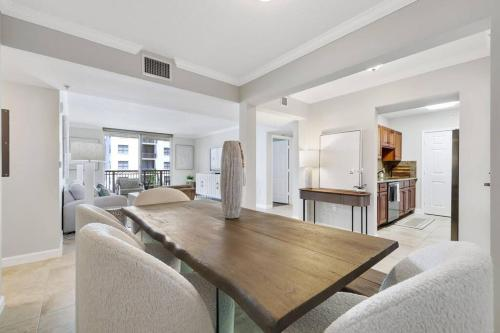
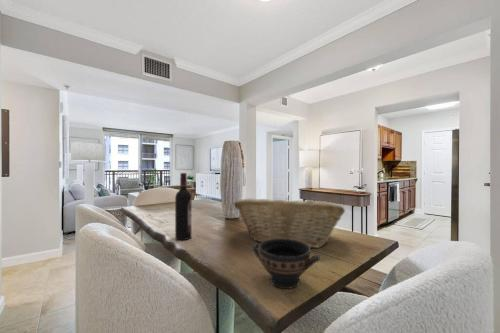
+ bowl (284, 264)
+ wine bottle (183, 205)
+ fruit basket (286, 216)
